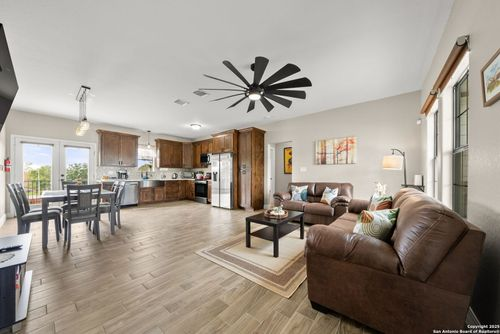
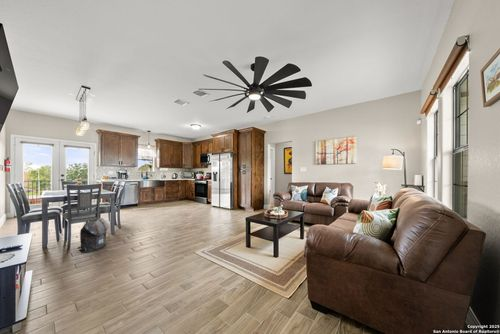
+ backpack (93, 233)
